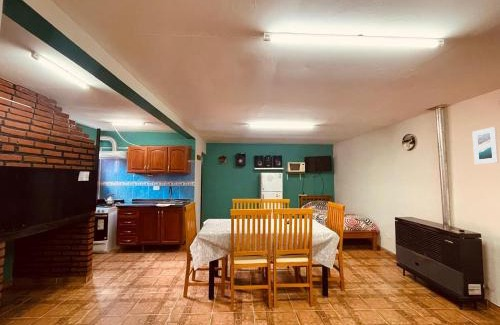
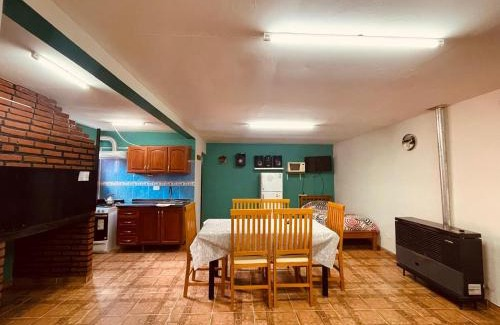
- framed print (484, 146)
